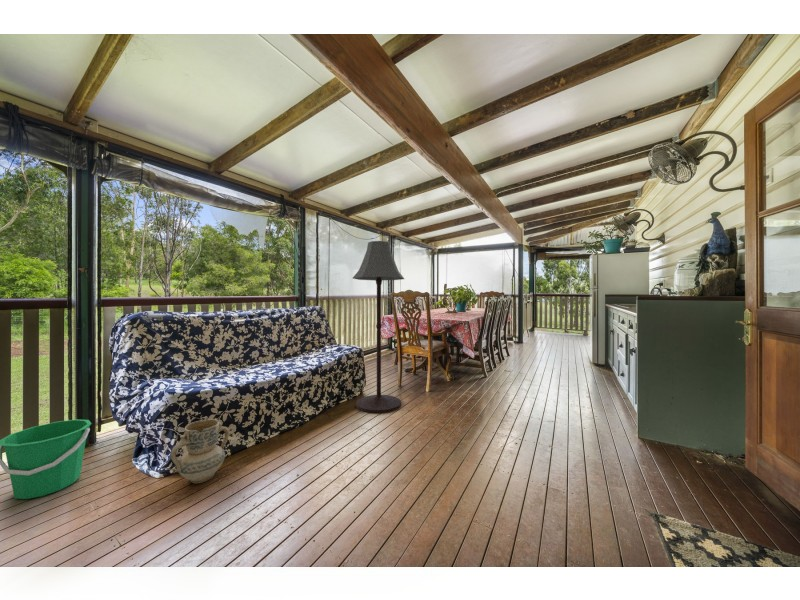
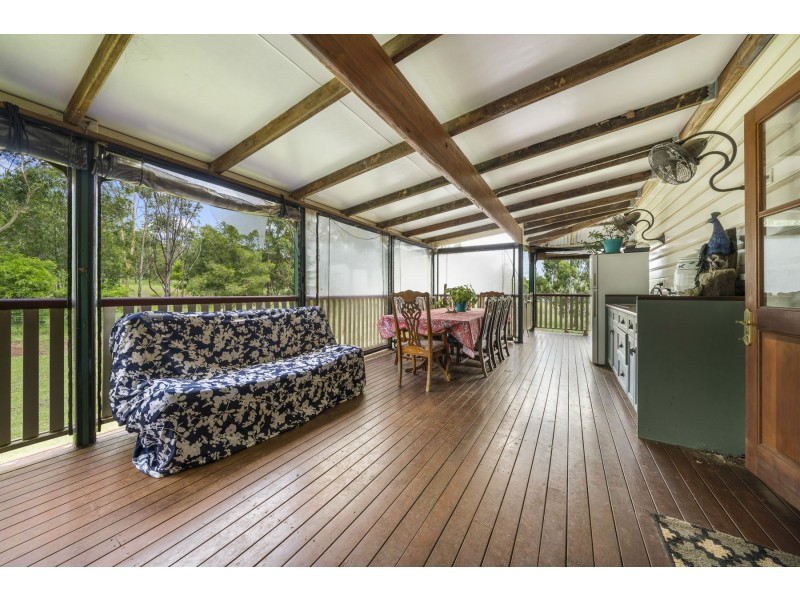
- ceramic jug (202, 451)
- floor lamp (378, 323)
- bucket (47, 458)
